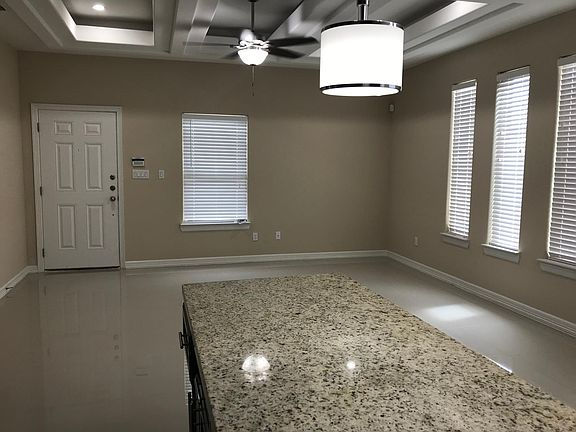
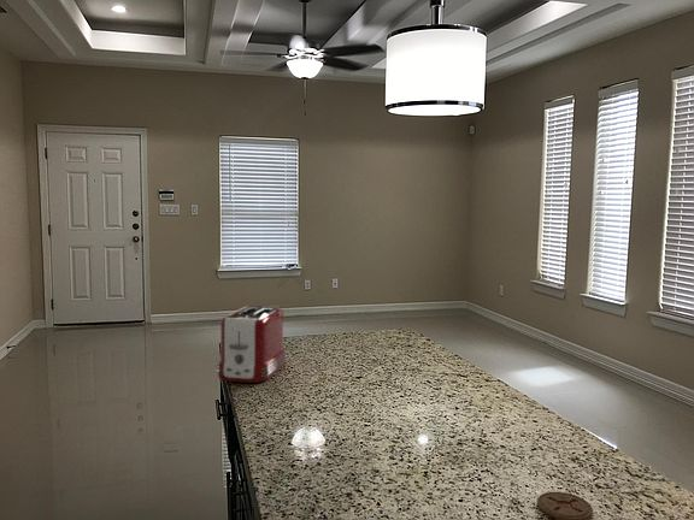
+ toaster (253, 341)
+ coaster (564, 506)
